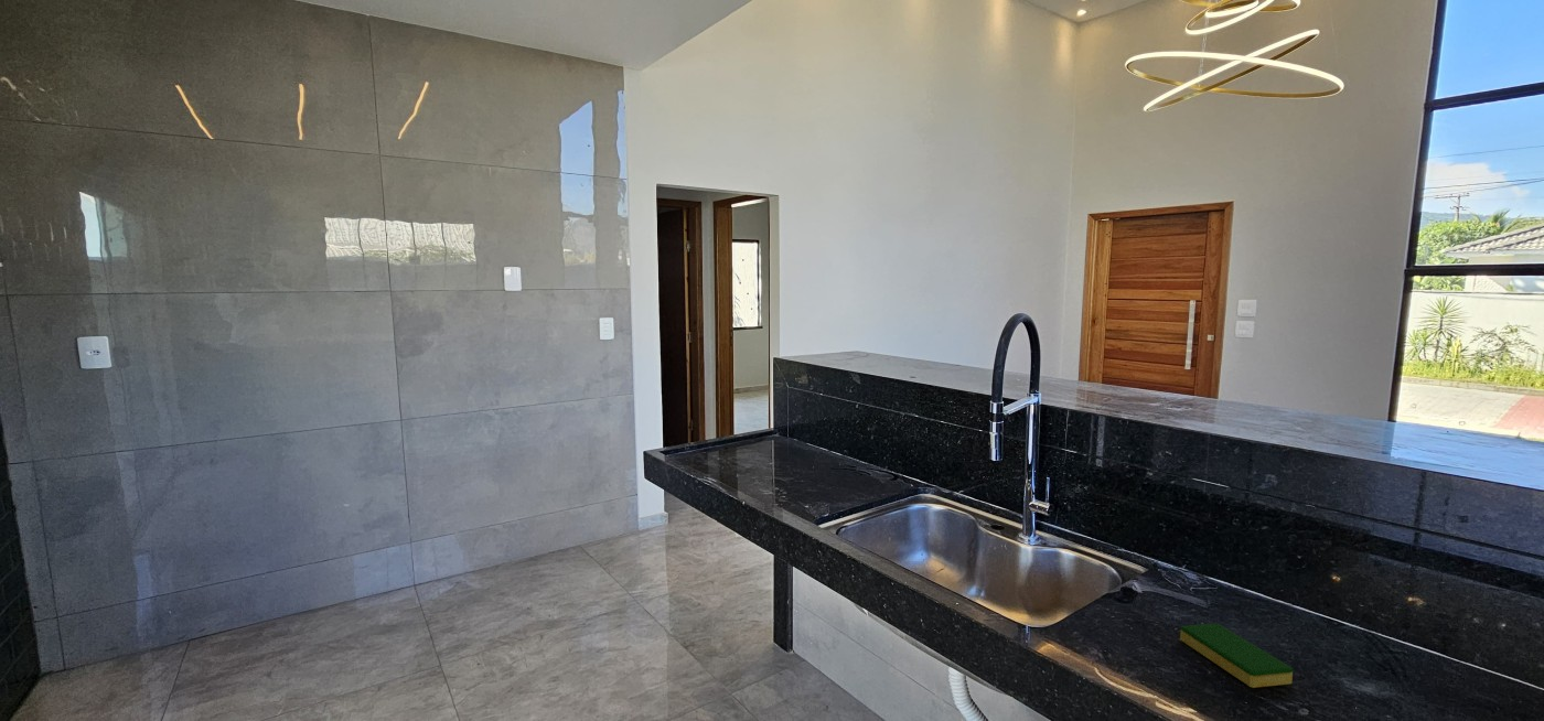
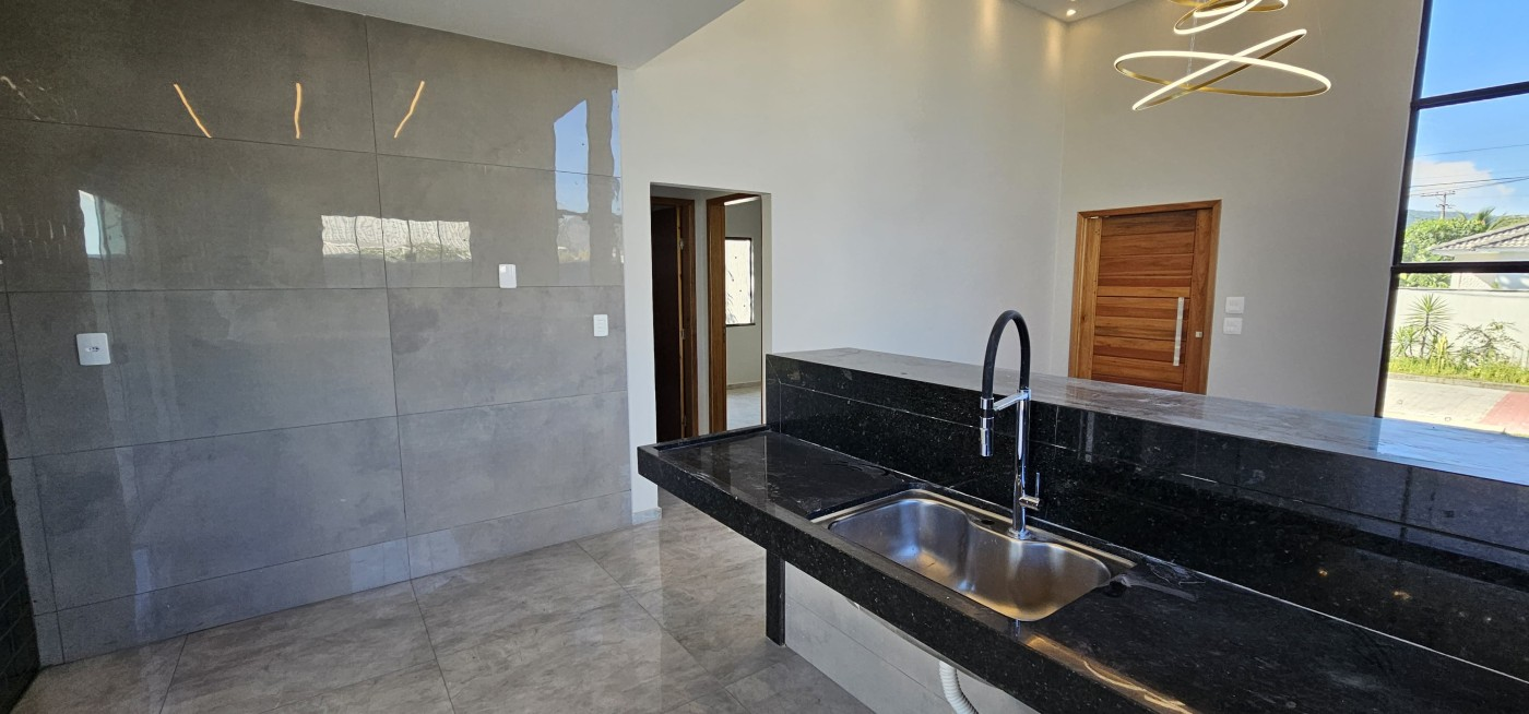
- dish sponge (1233, 653)
